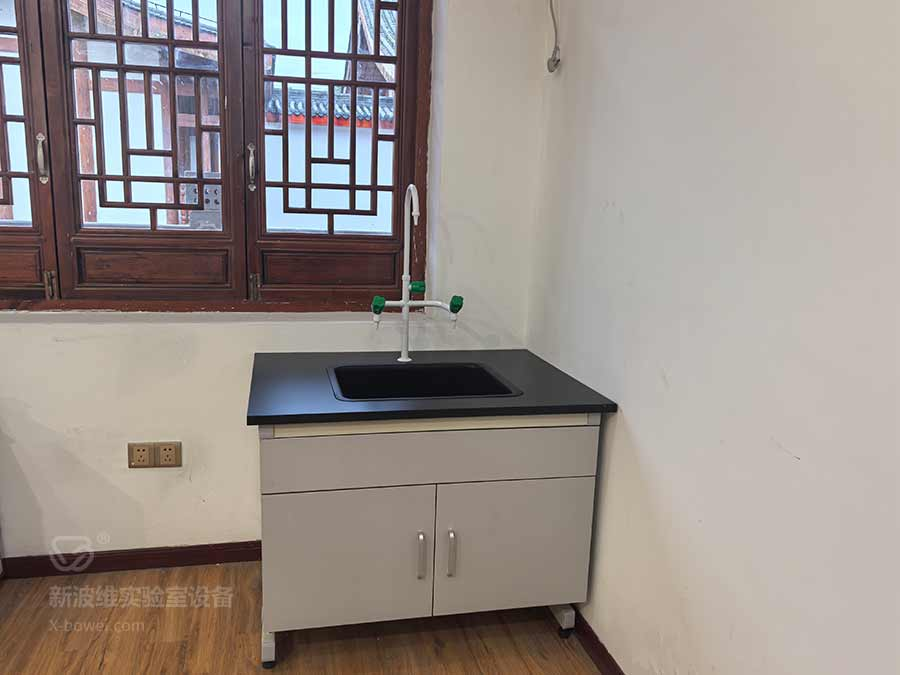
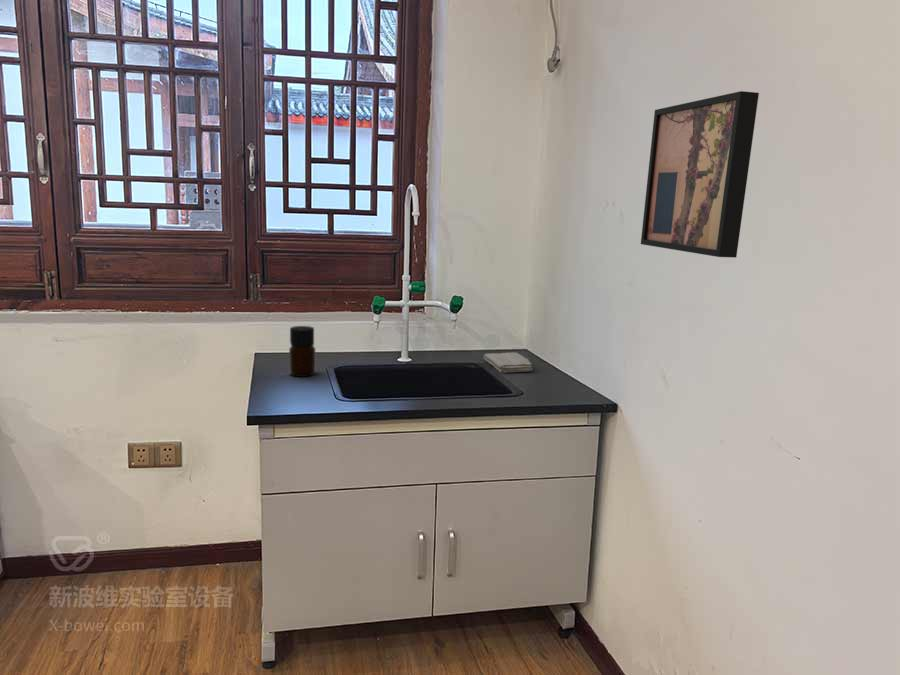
+ washcloth (507, 361)
+ wall art (692, 177)
+ bottle (302, 350)
